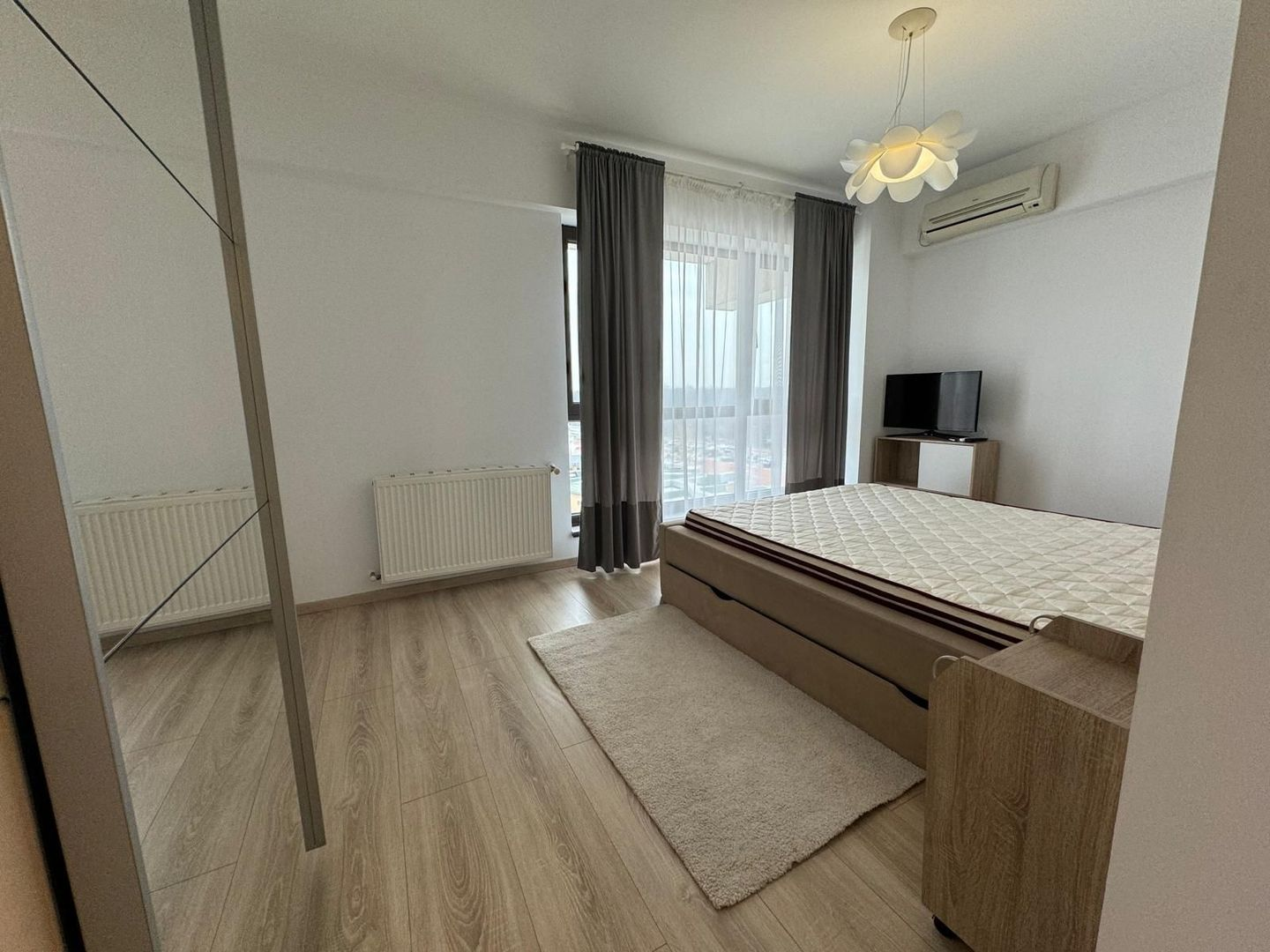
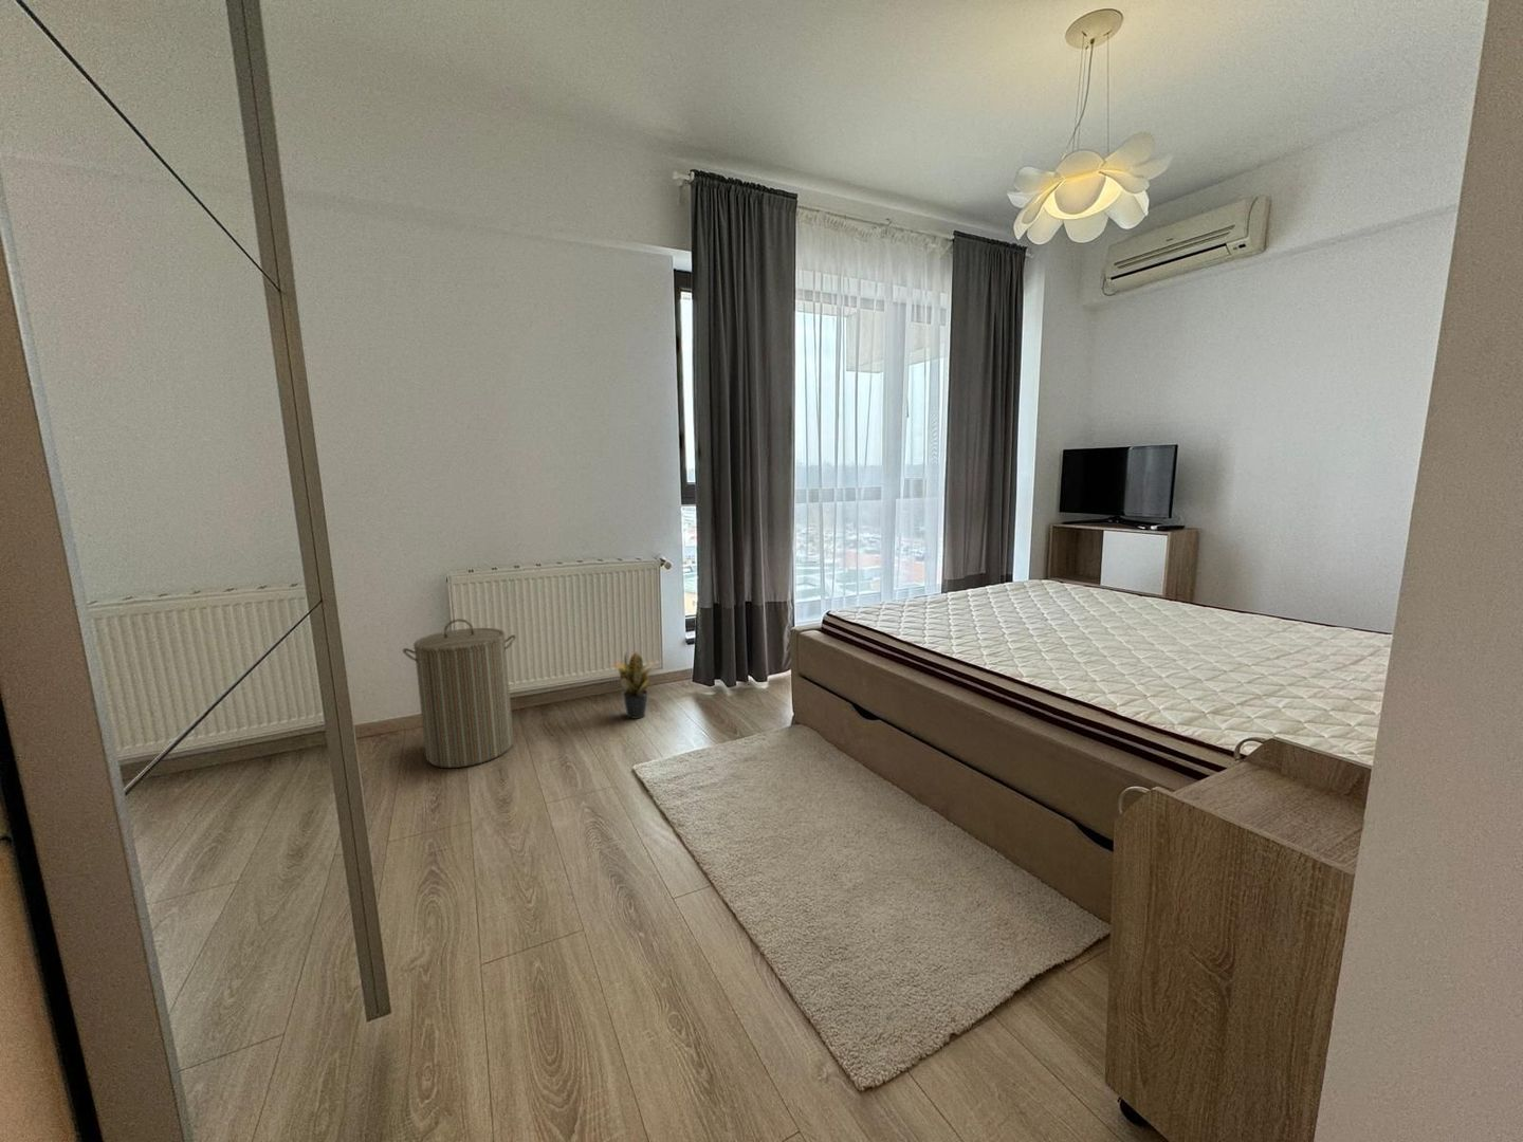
+ potted plant (637, 683)
+ laundry hamper (465, 685)
